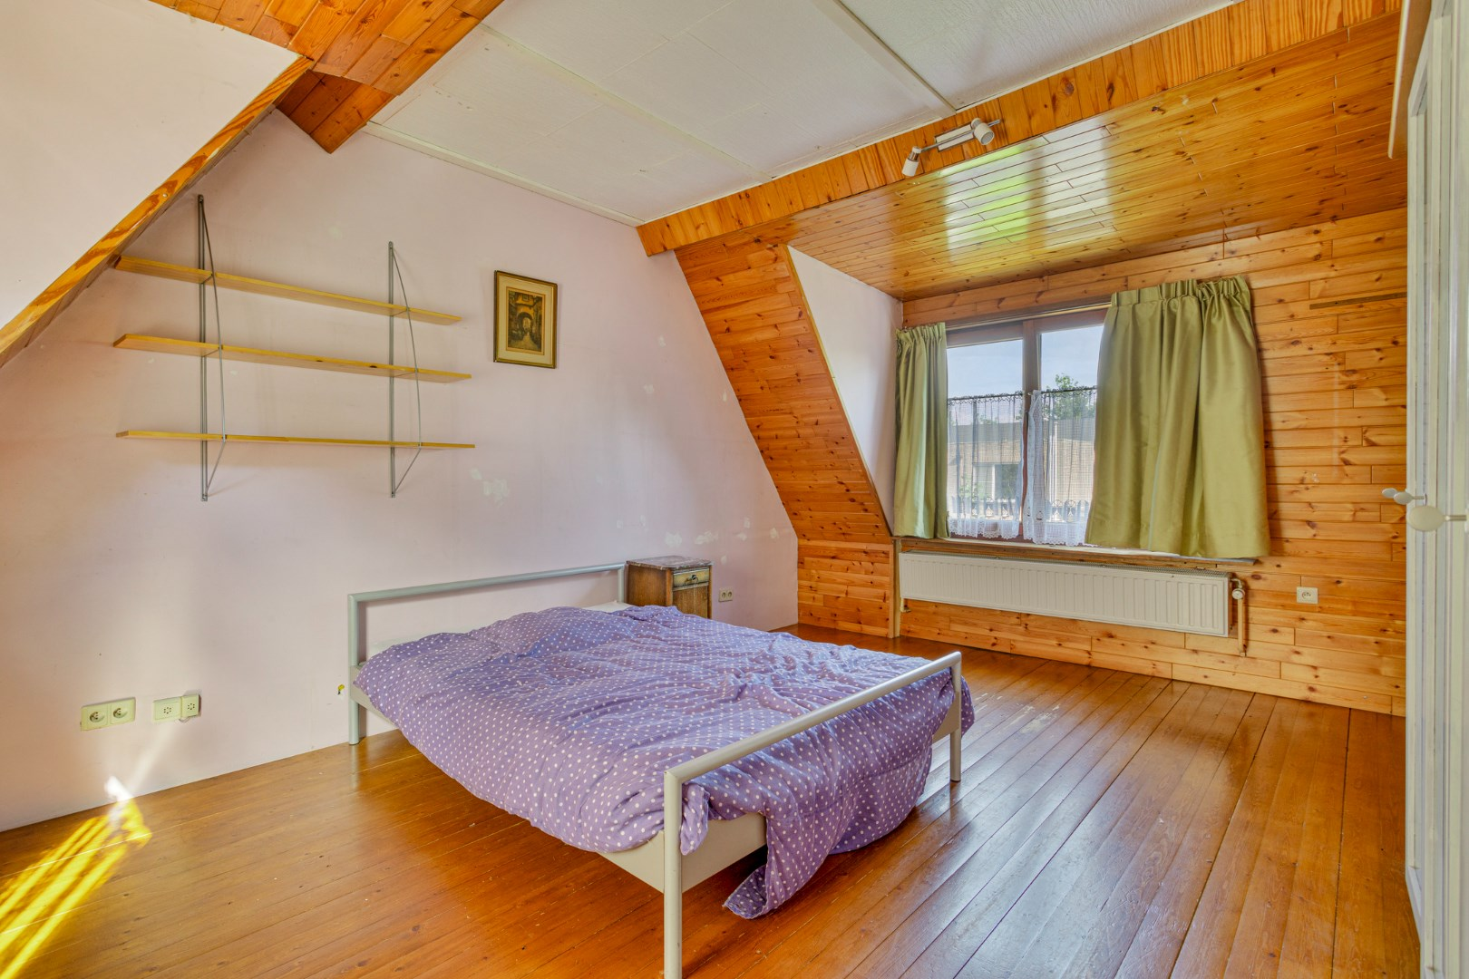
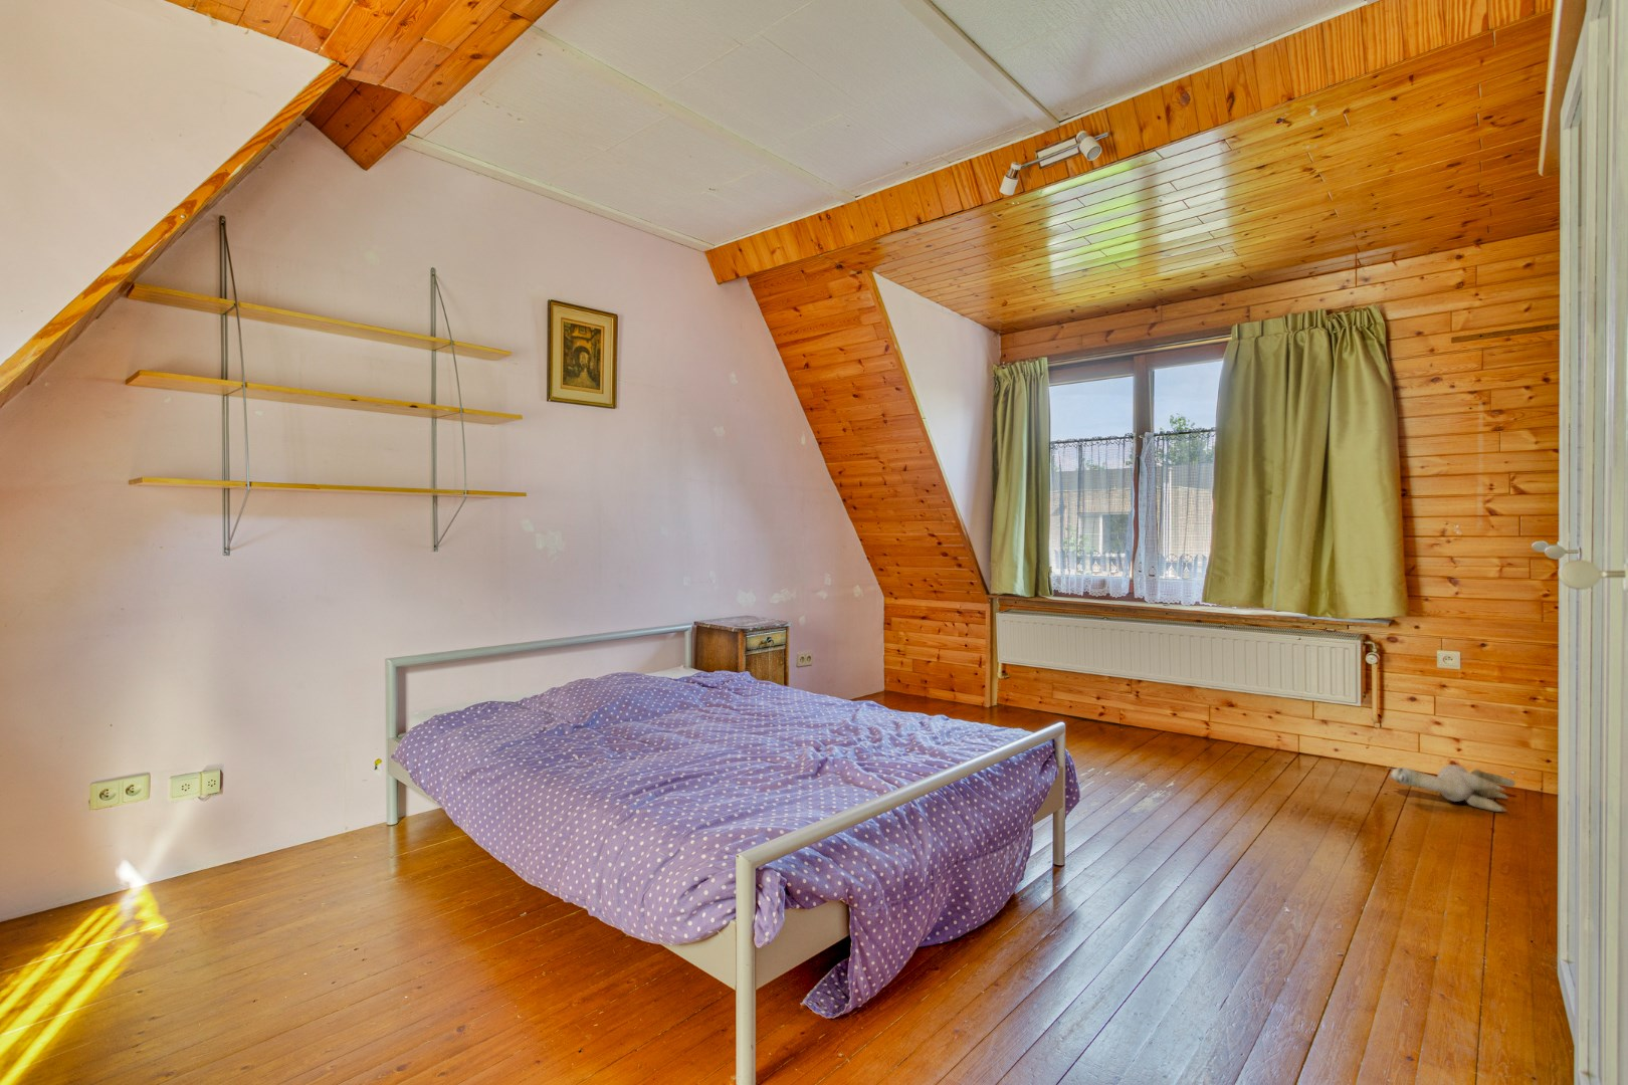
+ plush toy (1449, 782)
